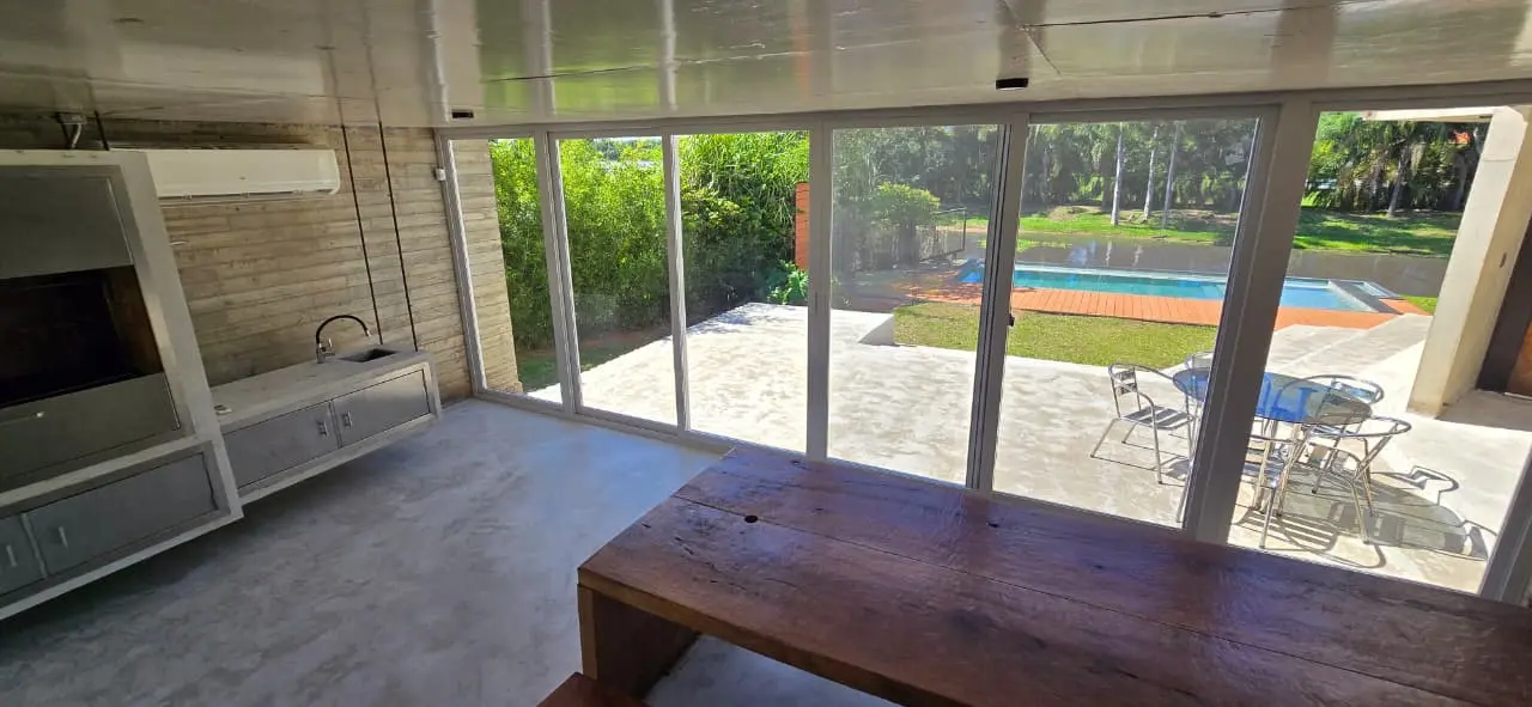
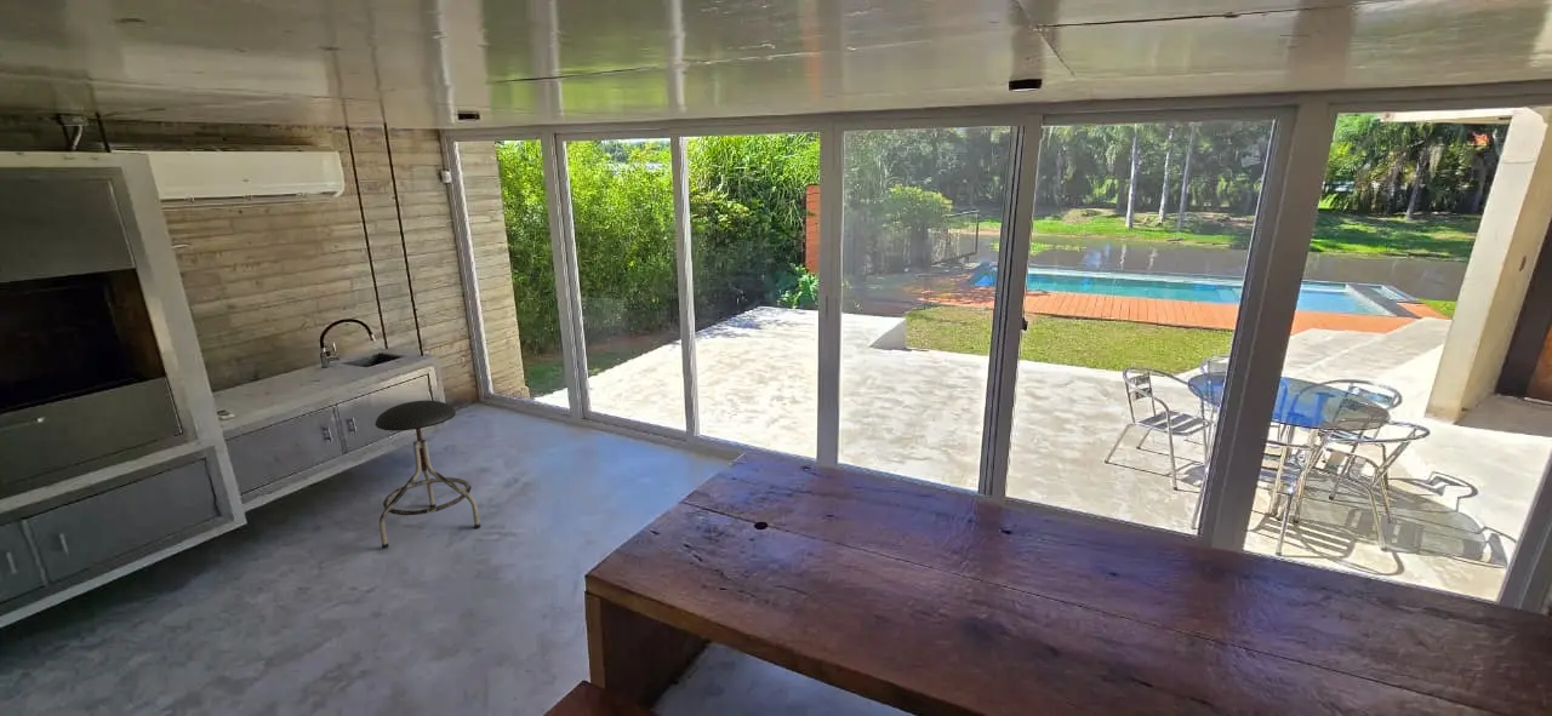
+ stool (429, 466)
